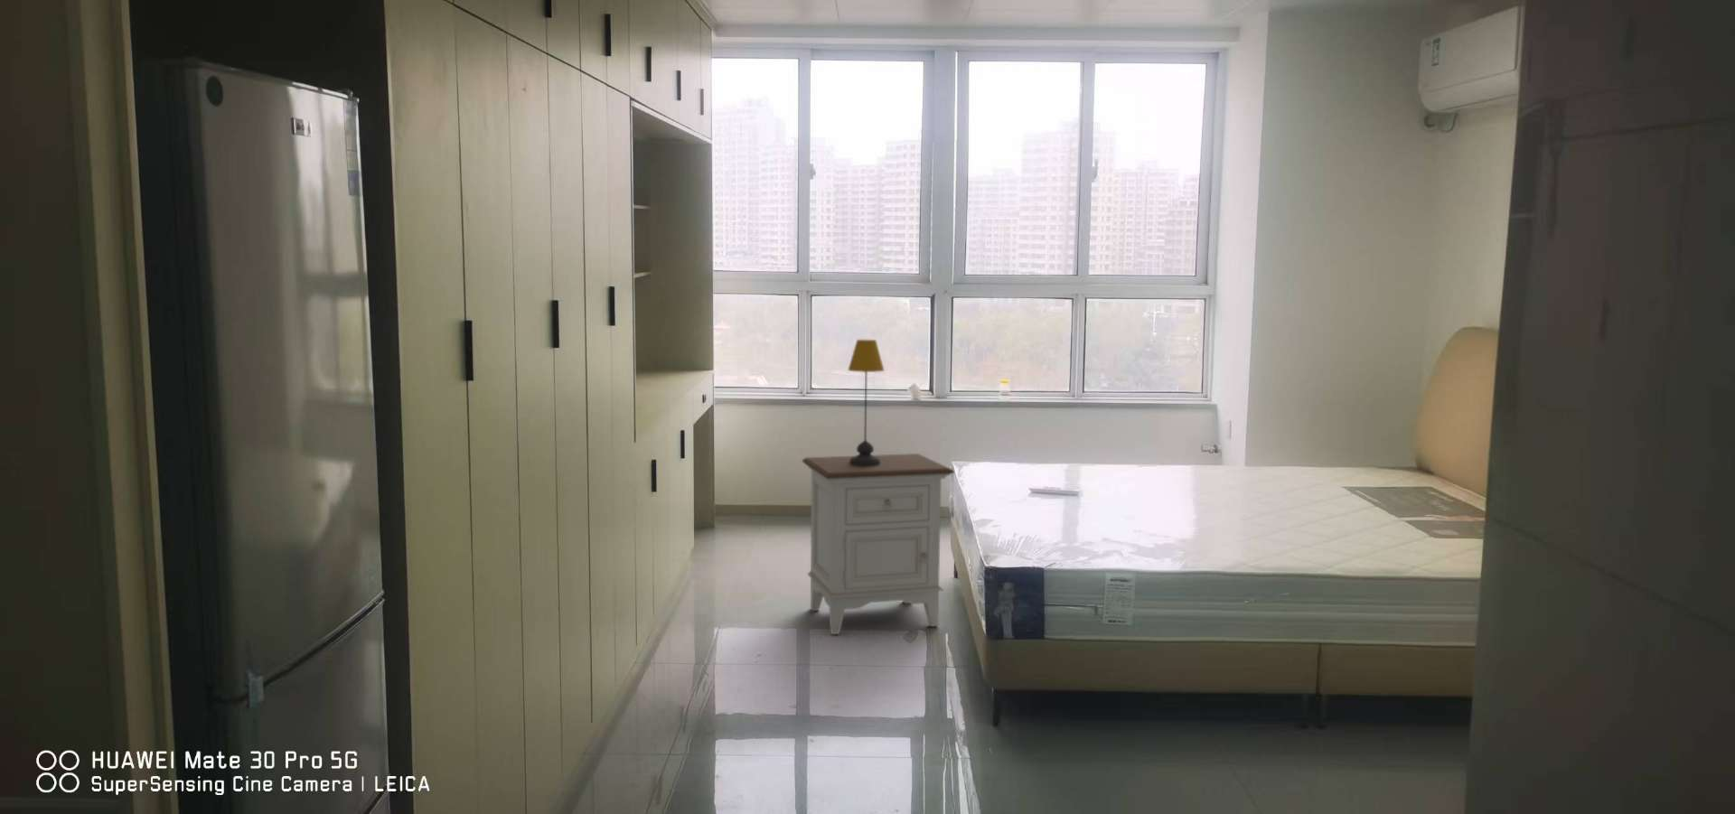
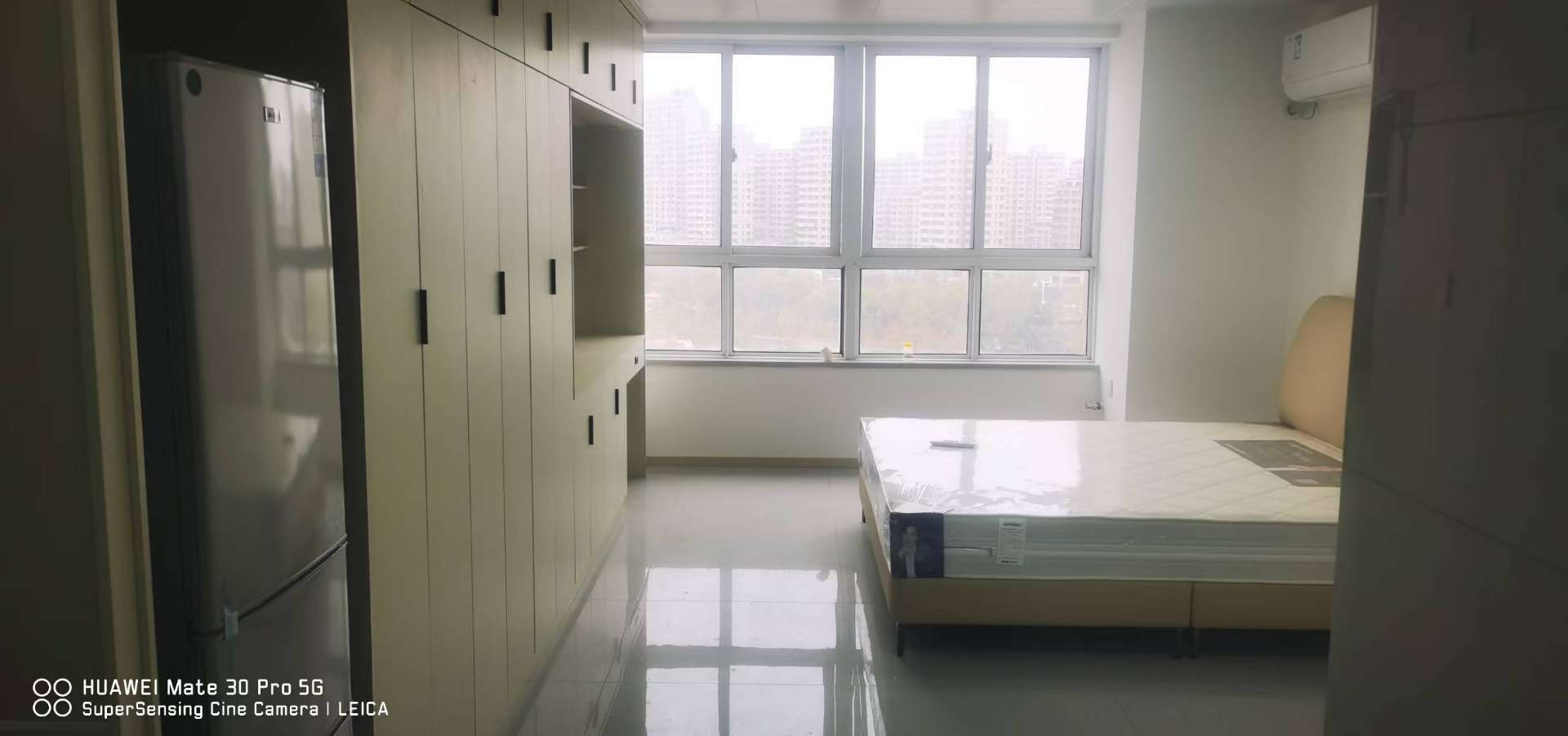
- nightstand (875, 541)
- table lamp (865, 401)
